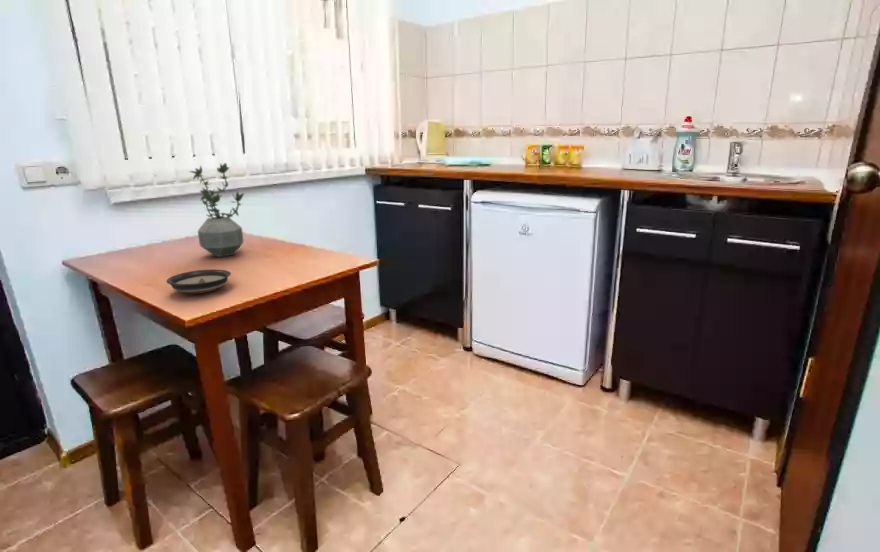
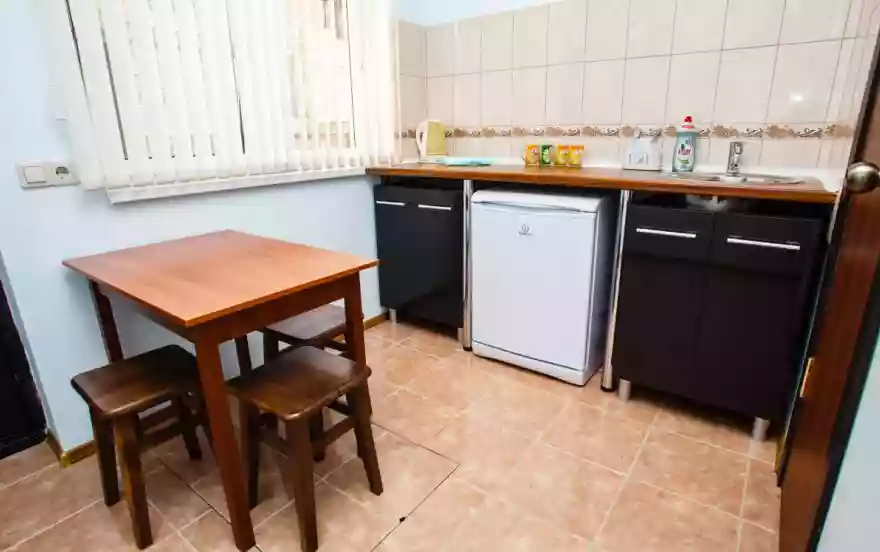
- potted plant (219, 210)
- saucer (200, 283)
